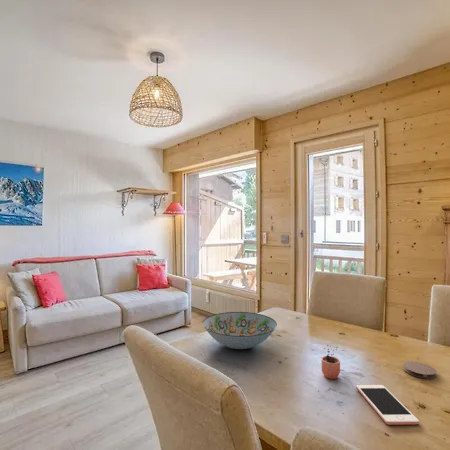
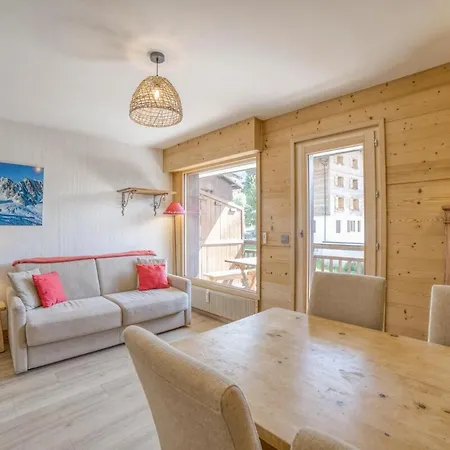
- cell phone (384, 402)
- decorative bowl (239, 333)
- cocoa (332, 359)
- coaster (419, 369)
